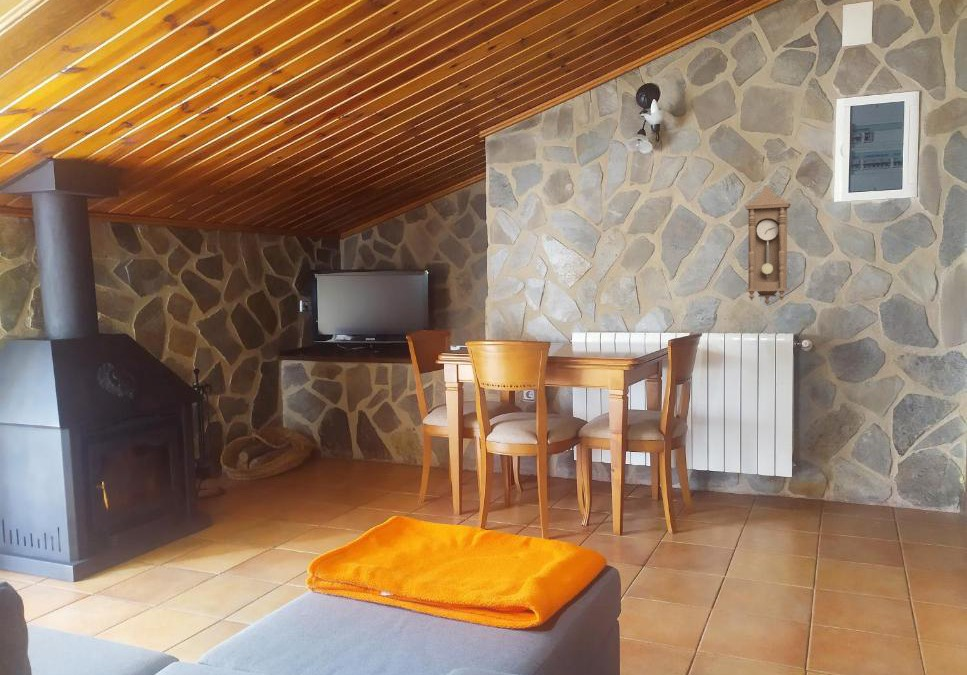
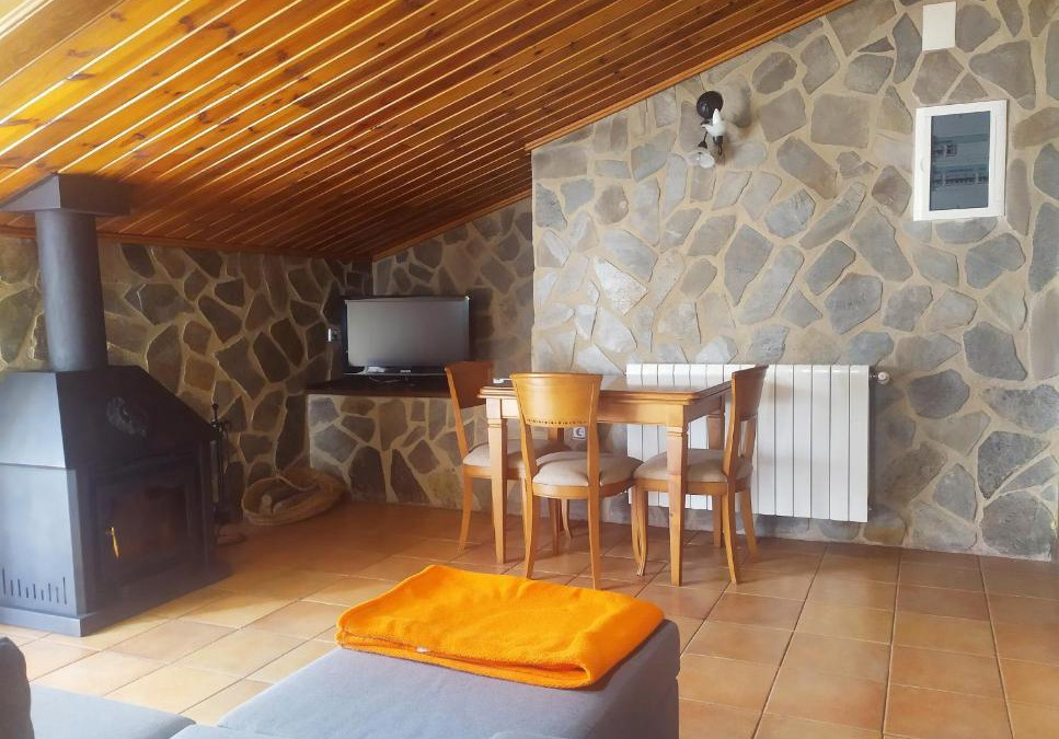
- pendulum clock (767, 245)
